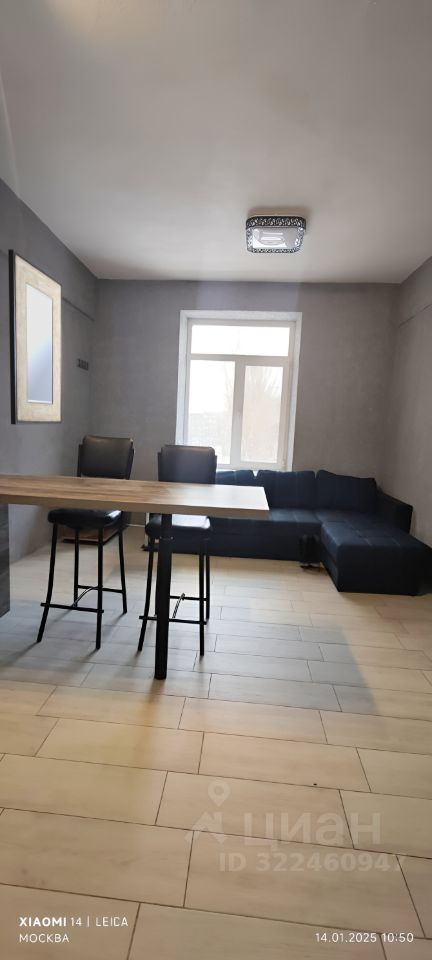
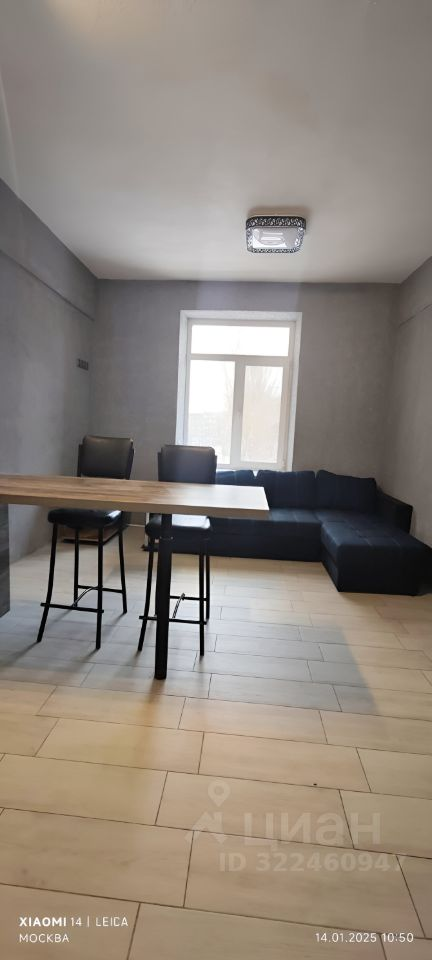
- home mirror (38, 348)
- backpack (310, 551)
